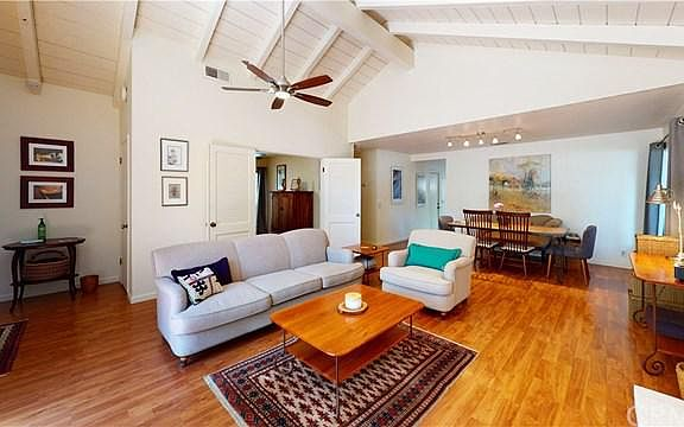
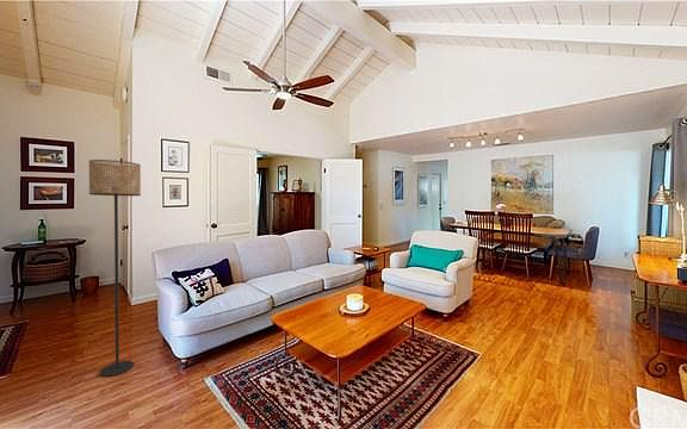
+ floor lamp (116, 266)
